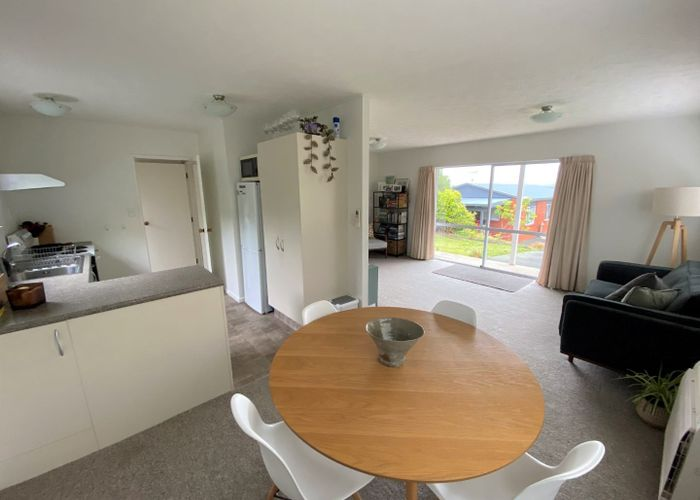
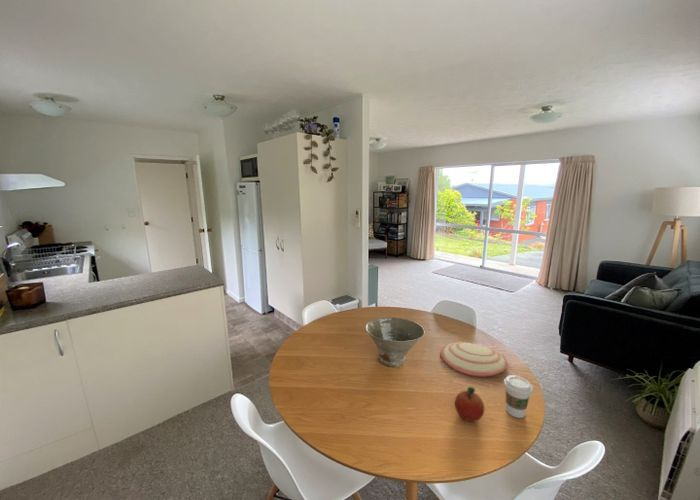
+ coffee cup (516, 396)
+ fruit (469, 403)
+ plate (472, 355)
